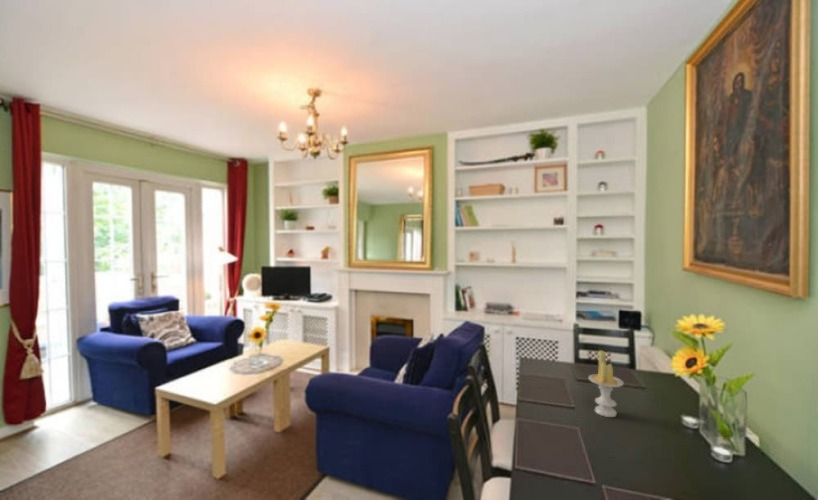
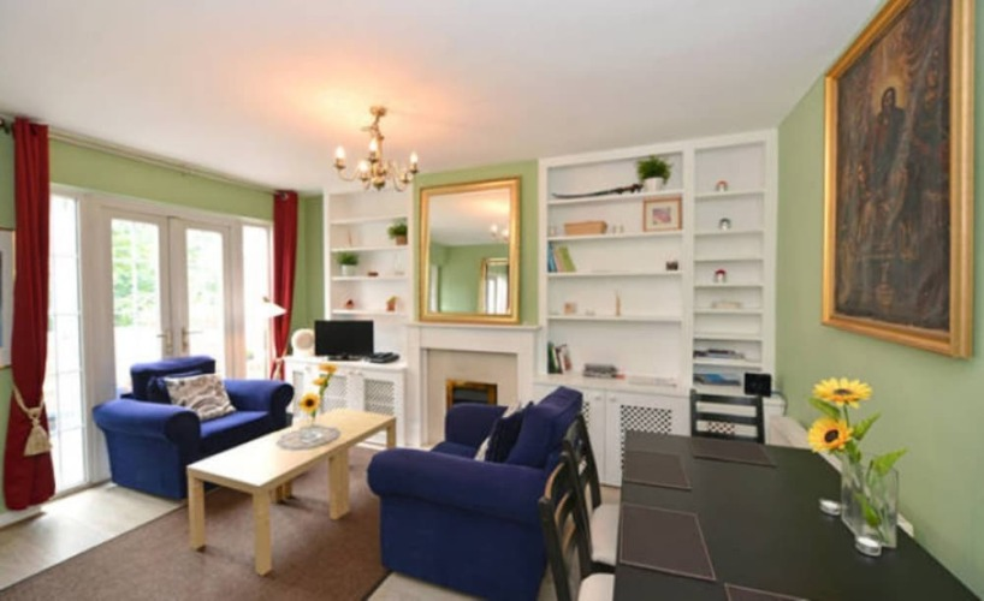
- candle (605, 382)
